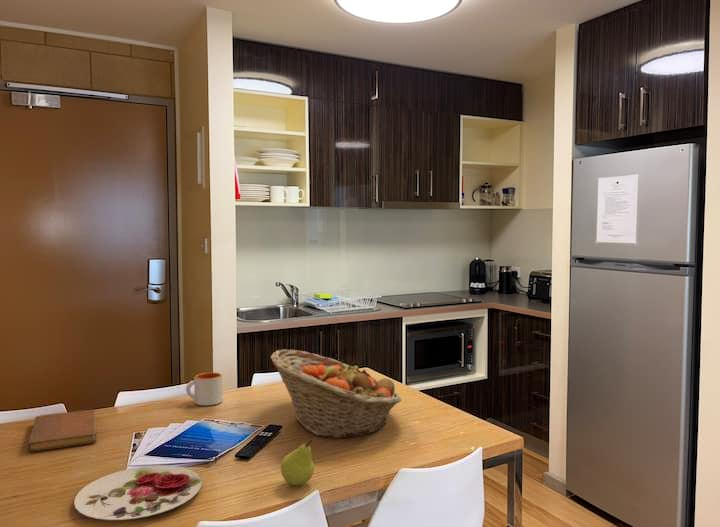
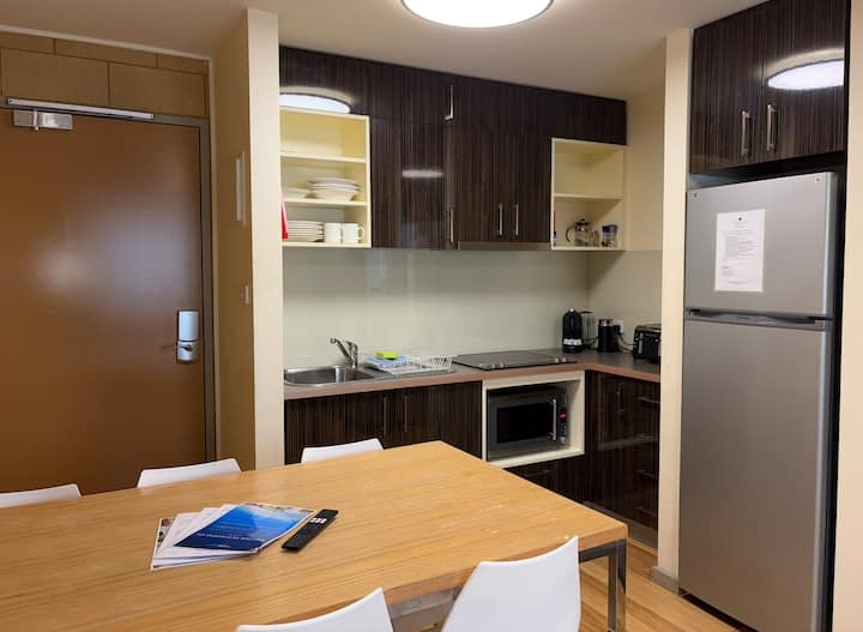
- notebook (64, 428)
- mug (204, 389)
- fruit basket (334, 386)
- plate (140, 489)
- fruit (297, 460)
